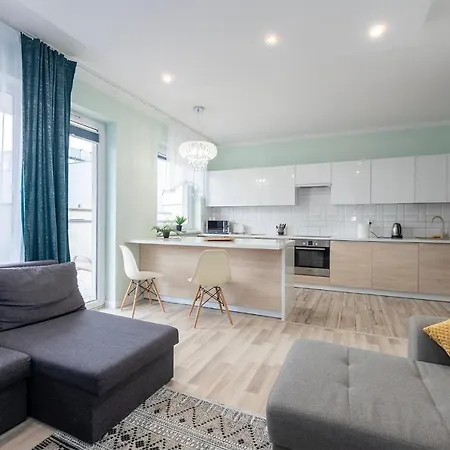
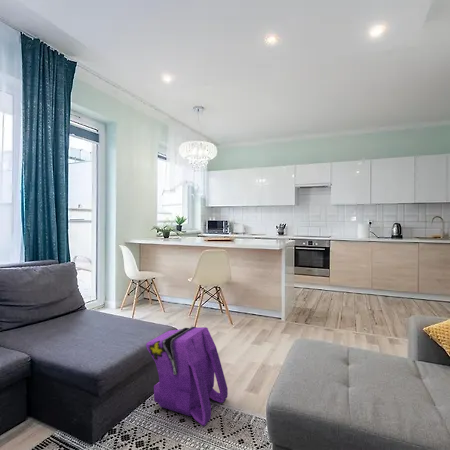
+ backpack (187, 366)
